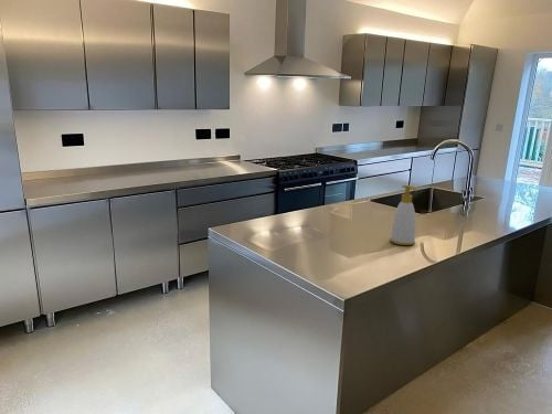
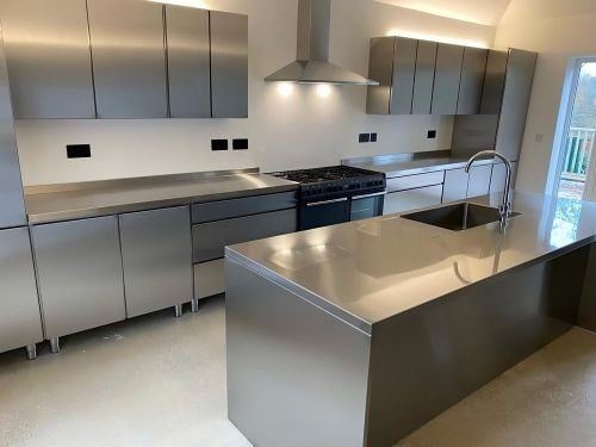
- soap bottle (405, 213)
